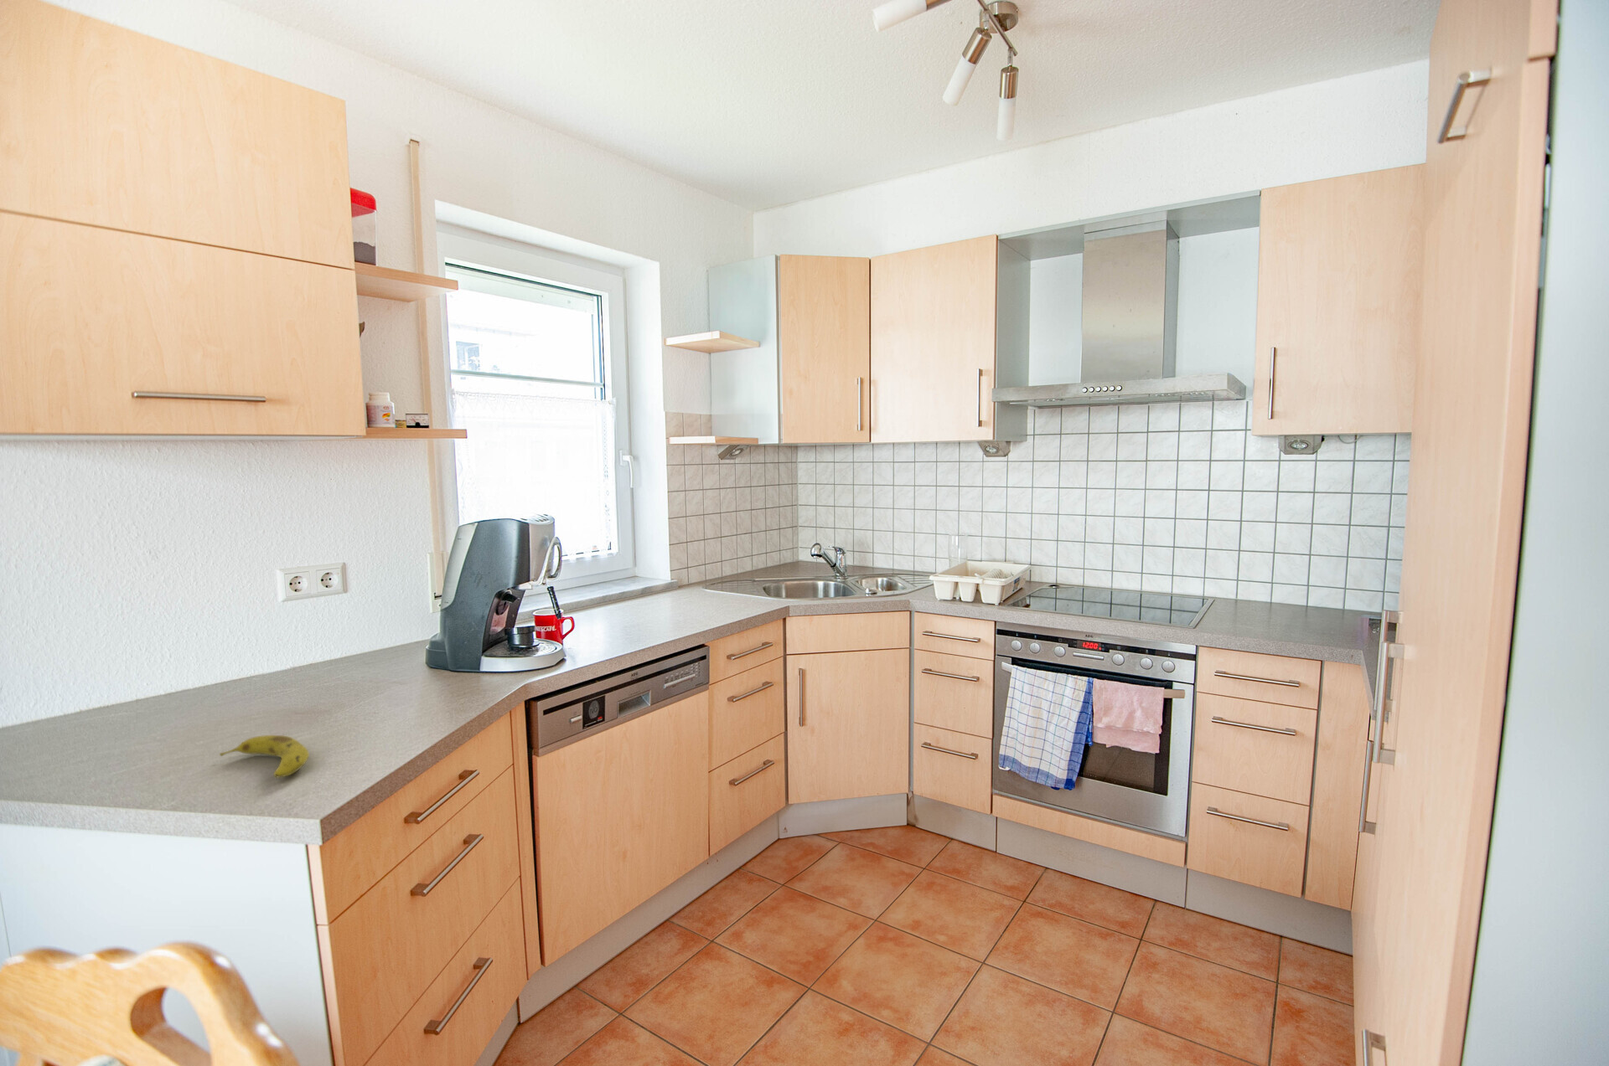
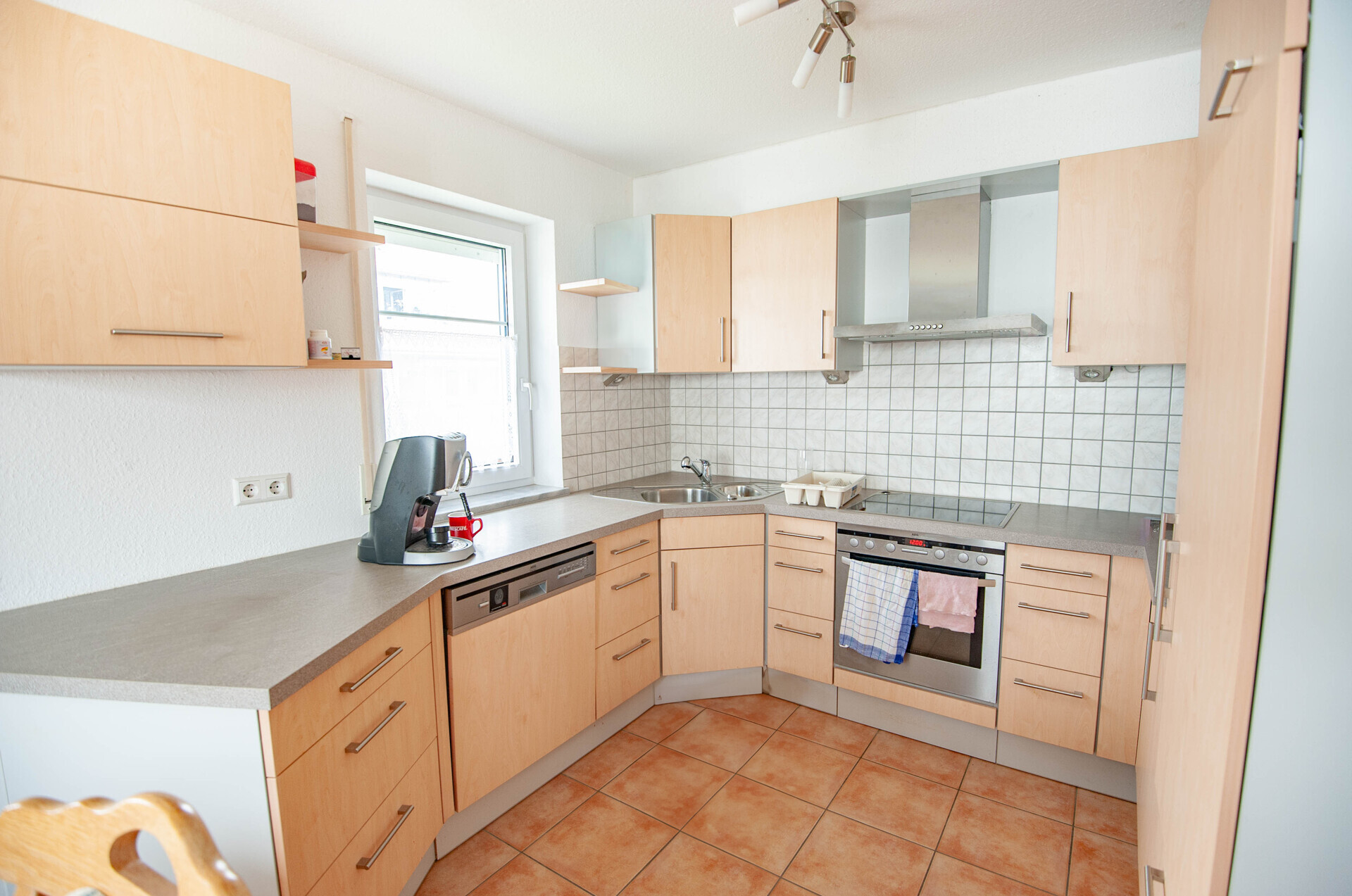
- fruit (270, 754)
